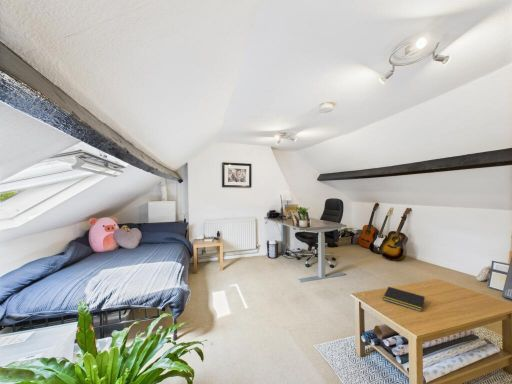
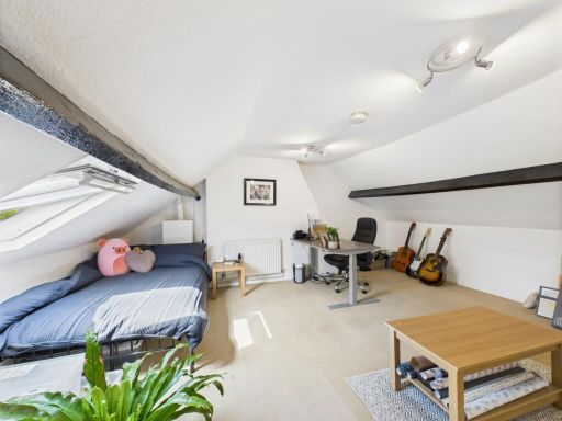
- notepad (403, 298)
